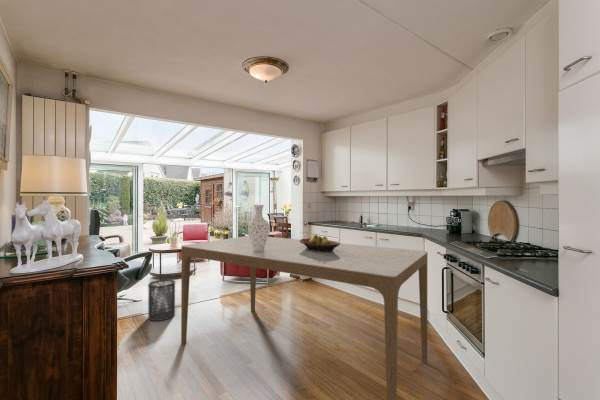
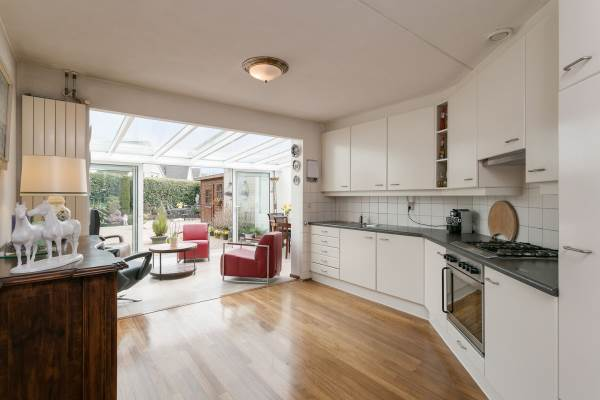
- trash can (161, 299)
- dining table (302, 275)
- fruit bowl (319, 242)
- vase (258, 227)
